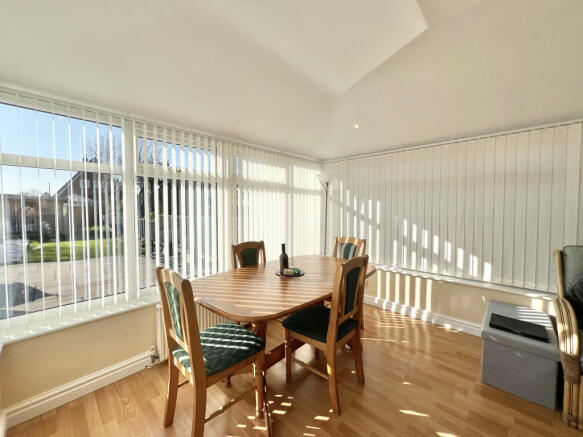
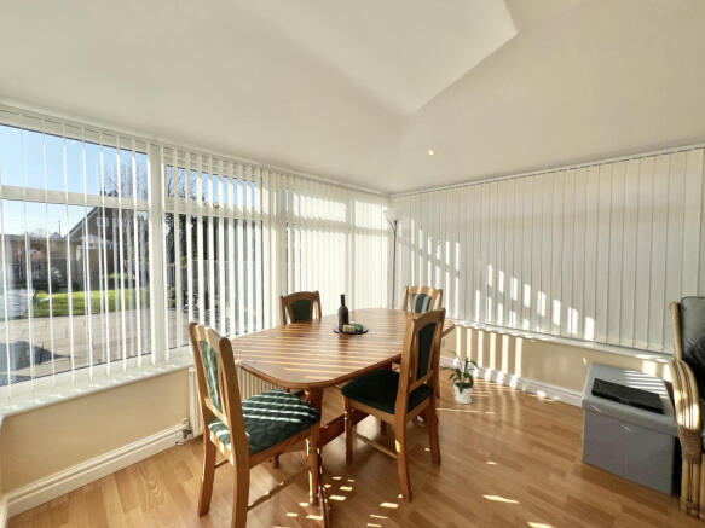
+ house plant (461, 376)
